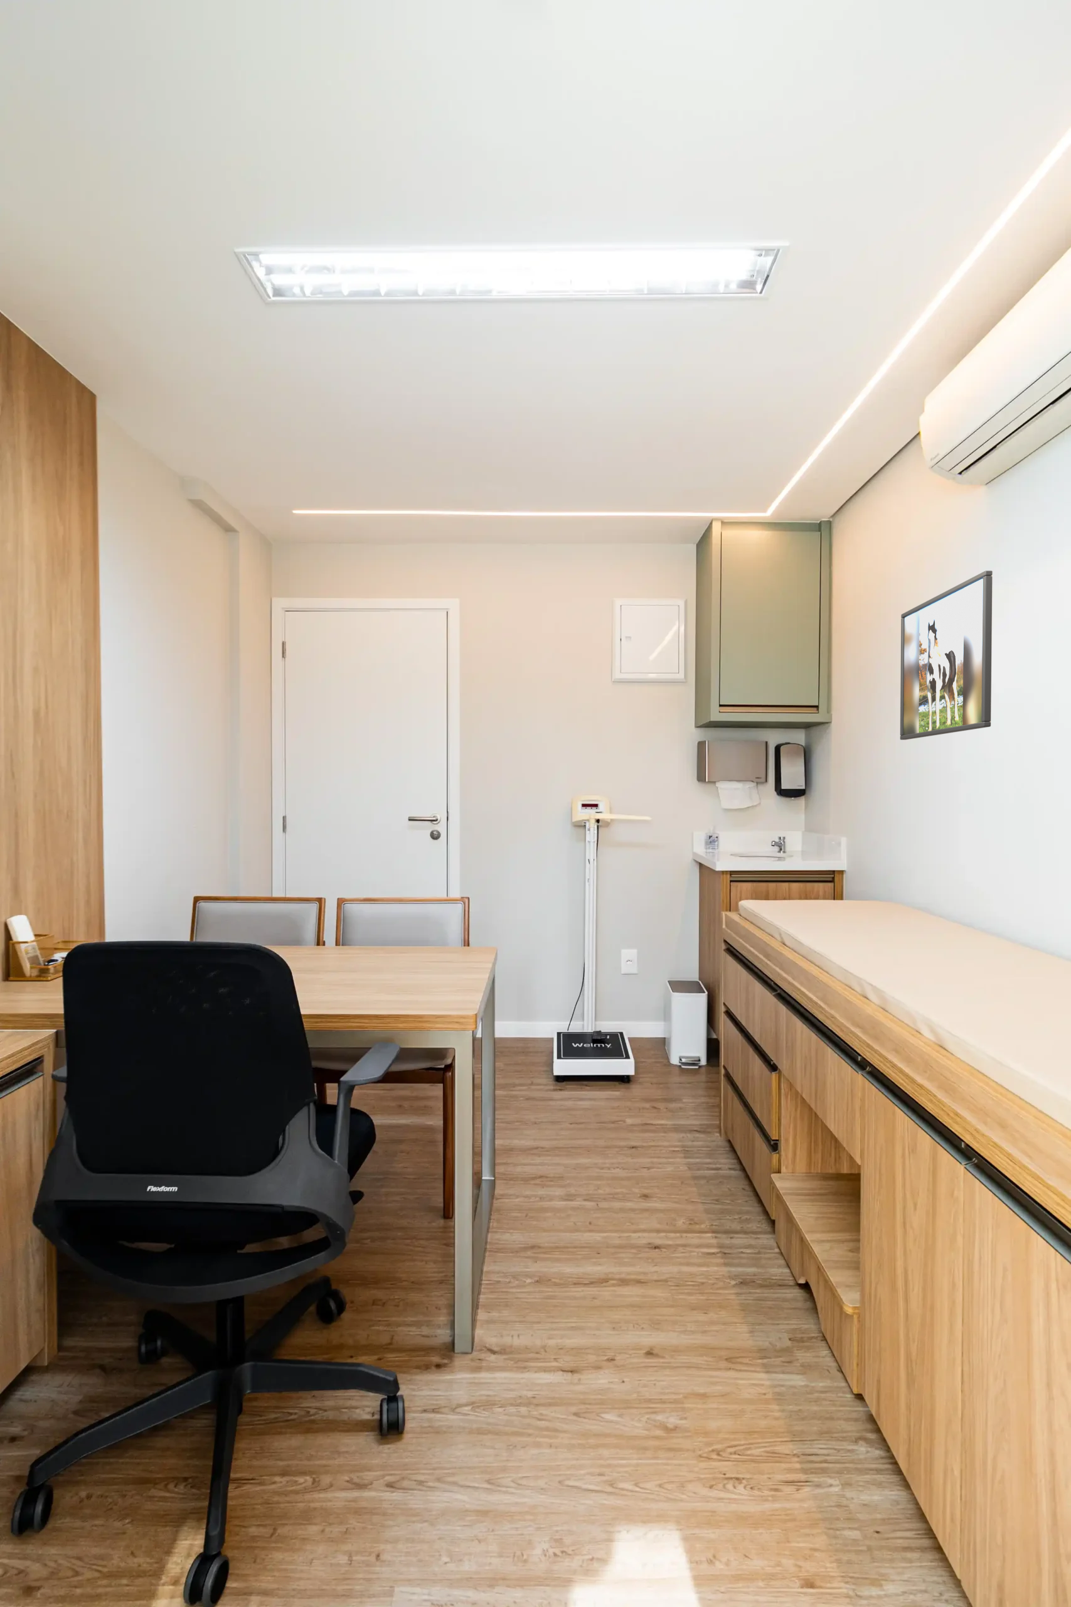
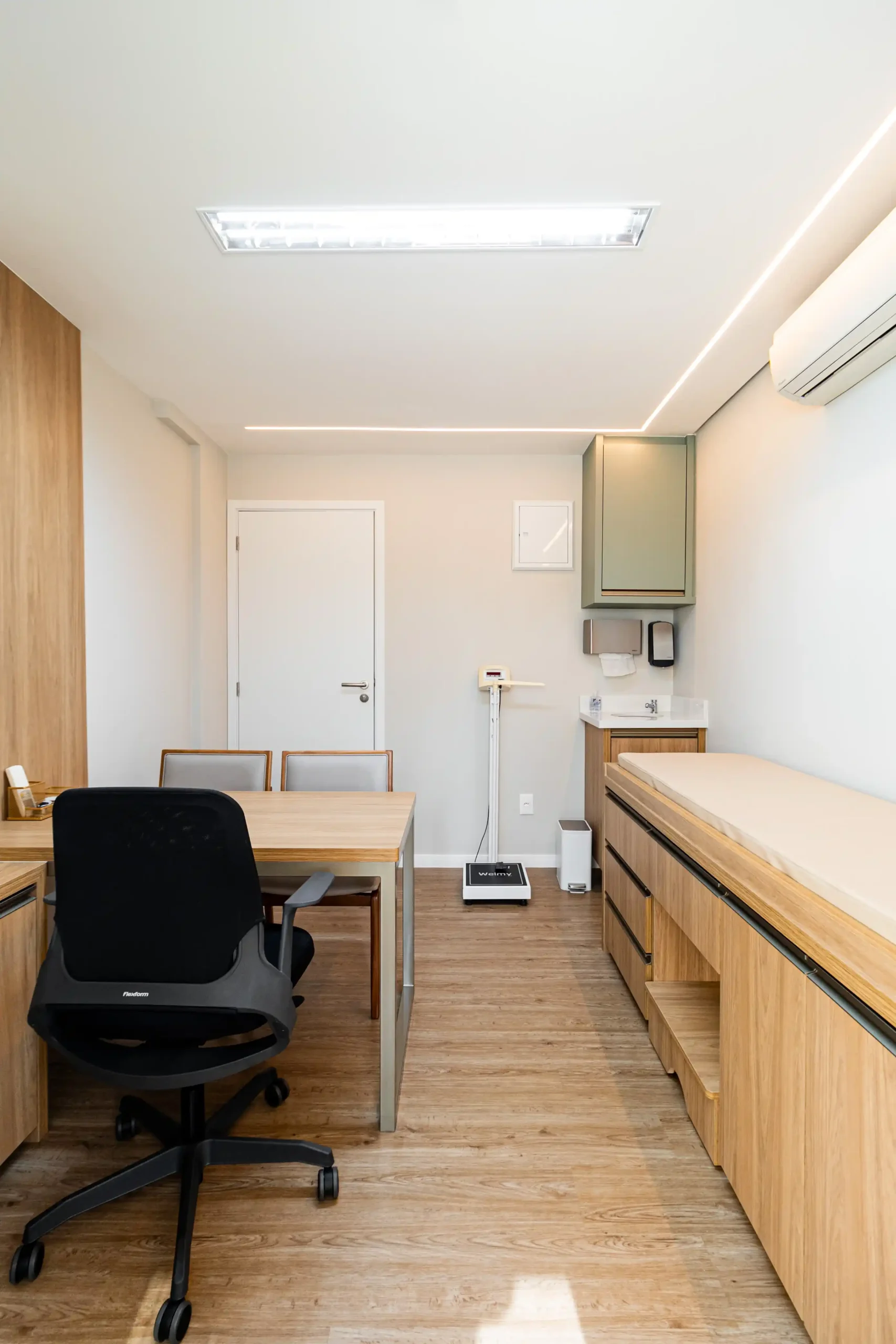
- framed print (941, 664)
